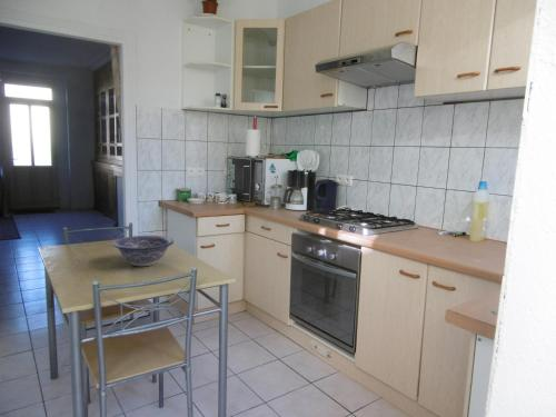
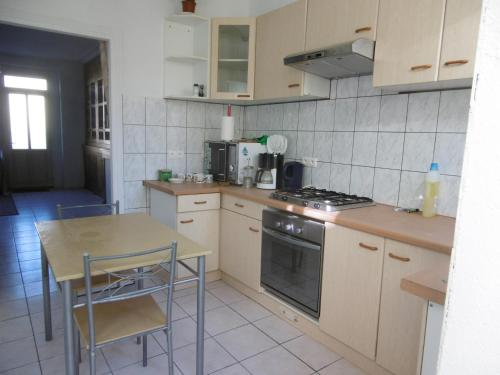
- decorative bowl (143, 251)
